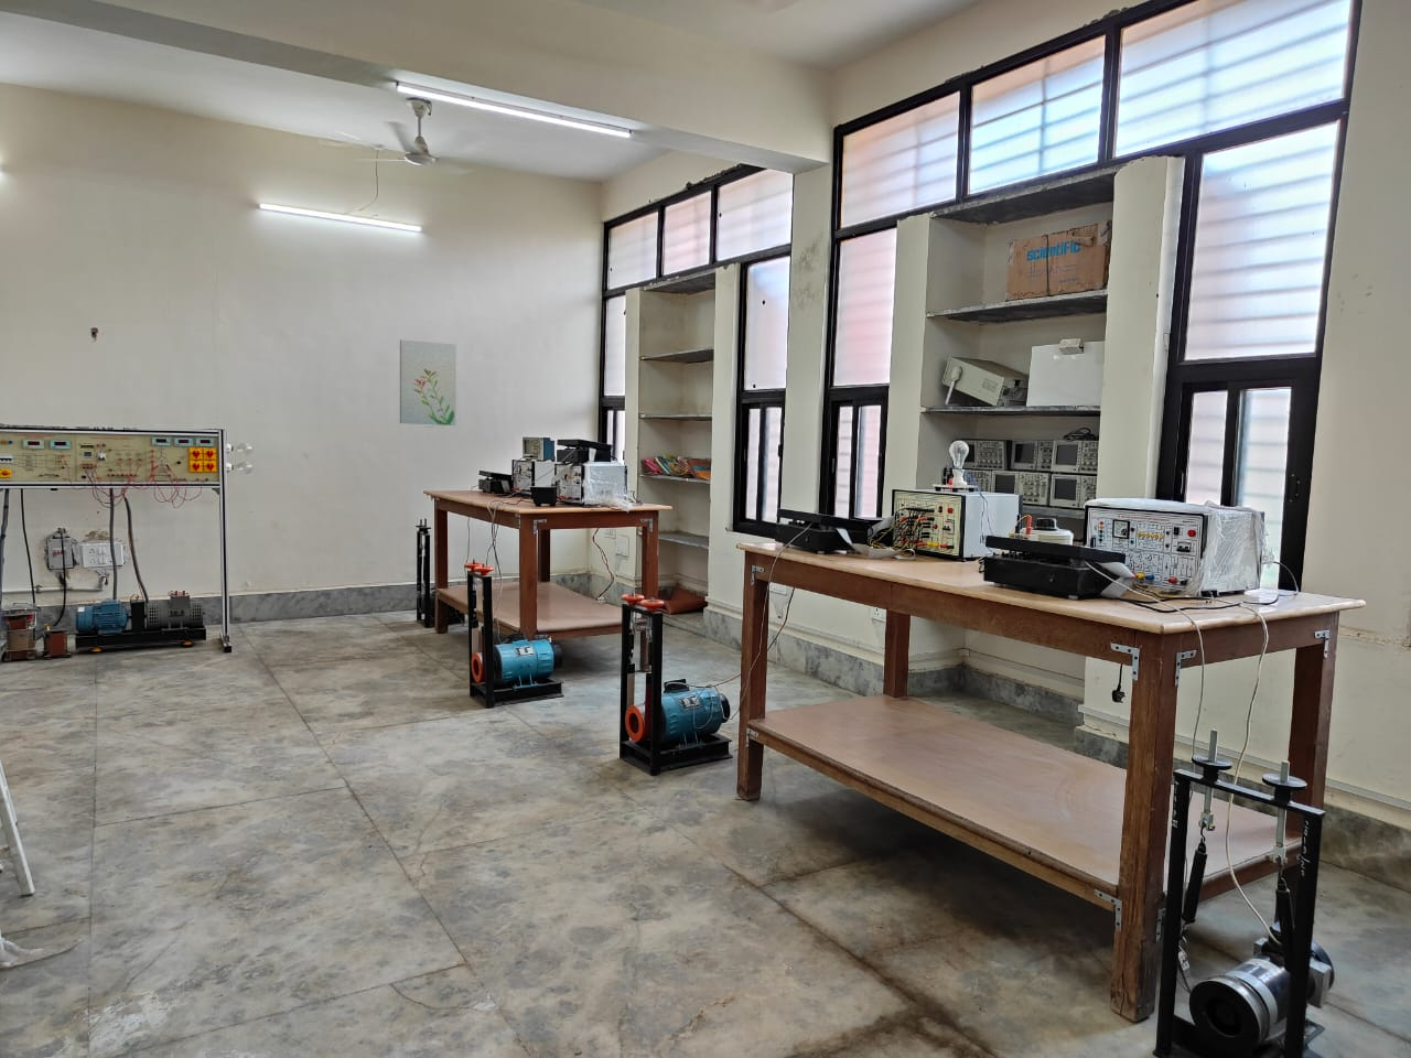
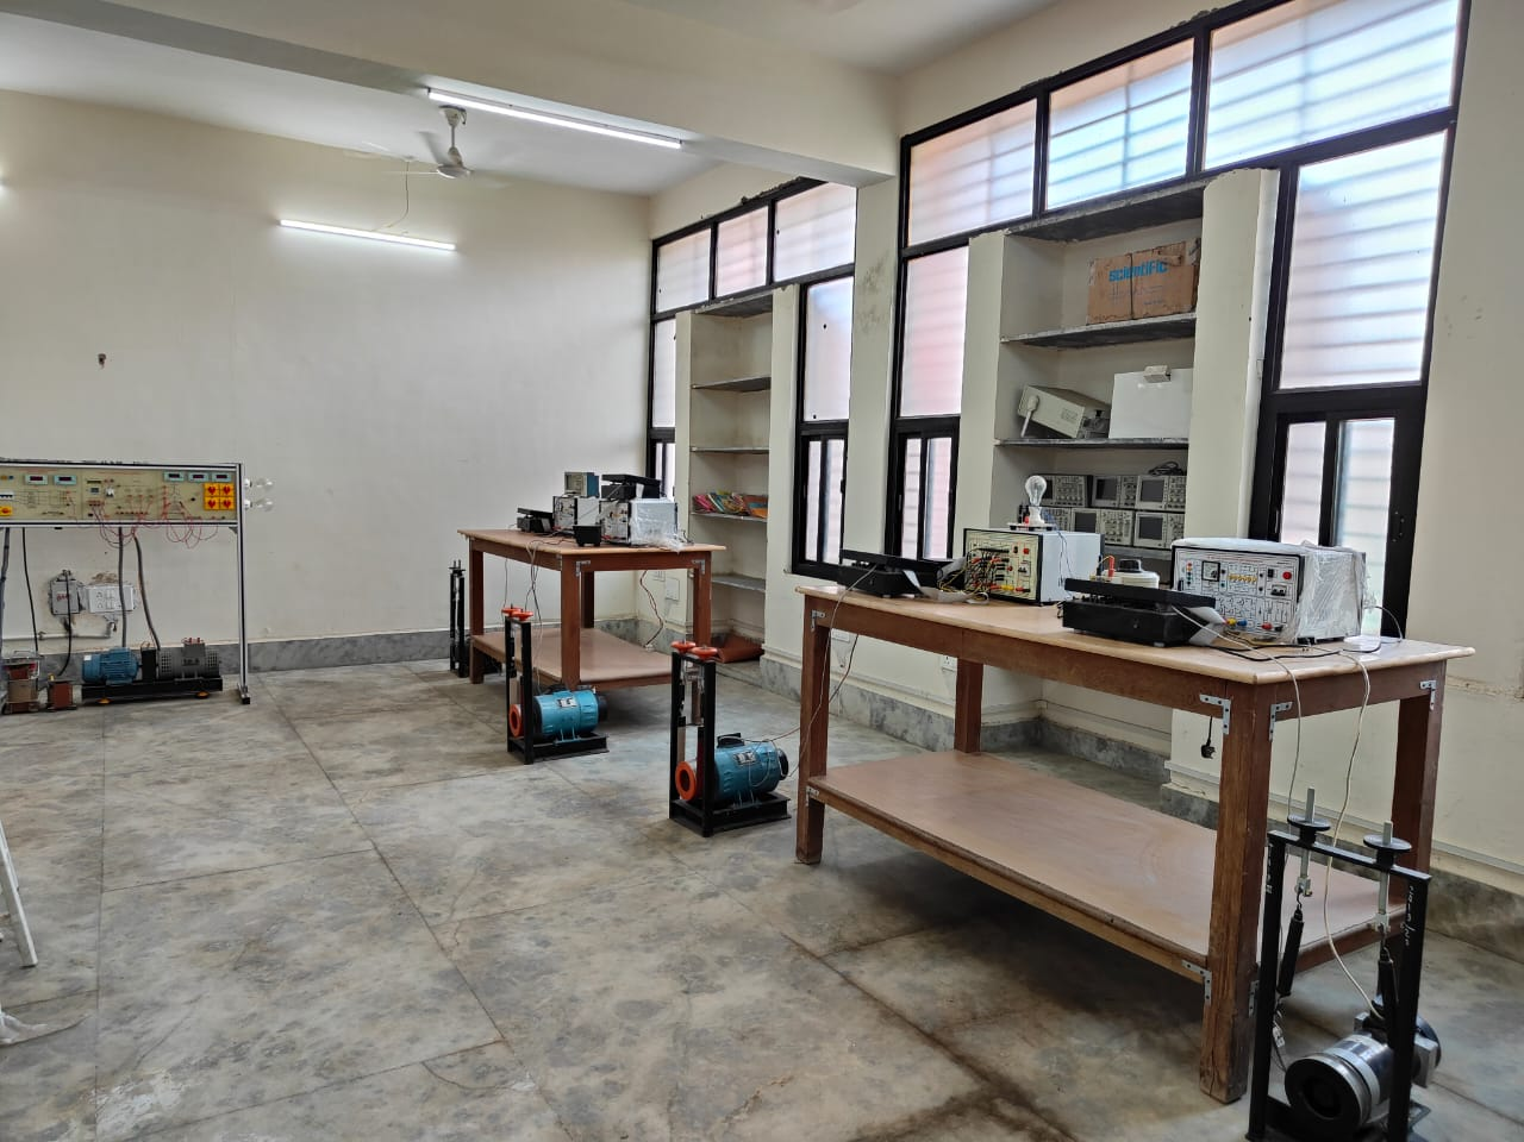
- wall art (428, 383)
